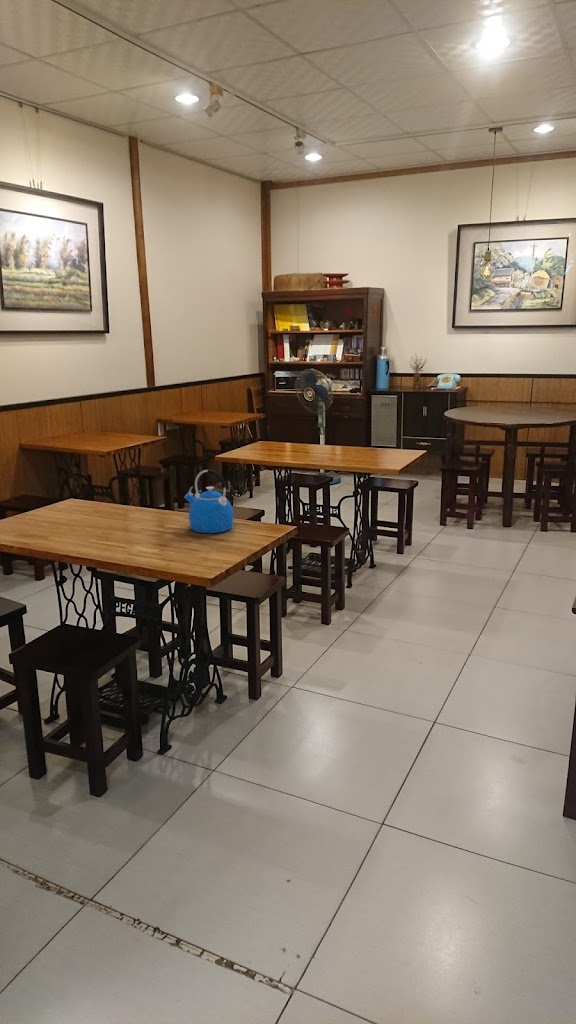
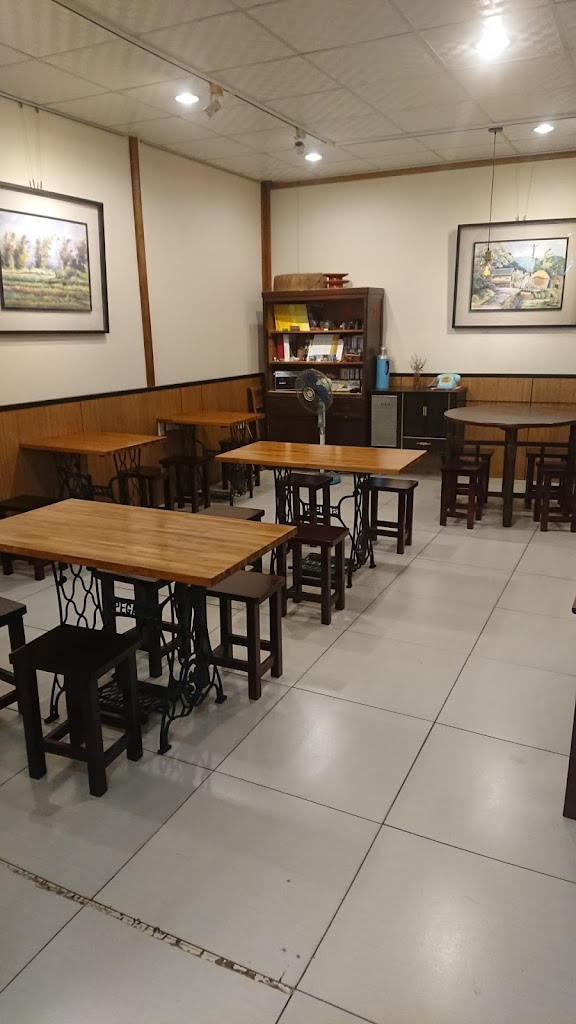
- kettle (206, 498)
